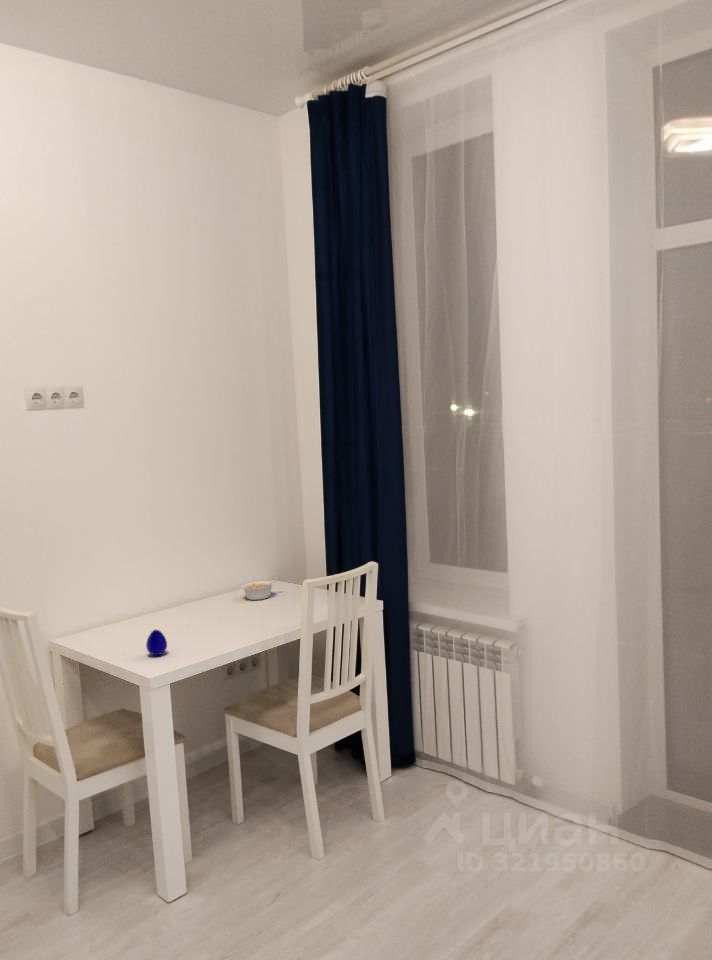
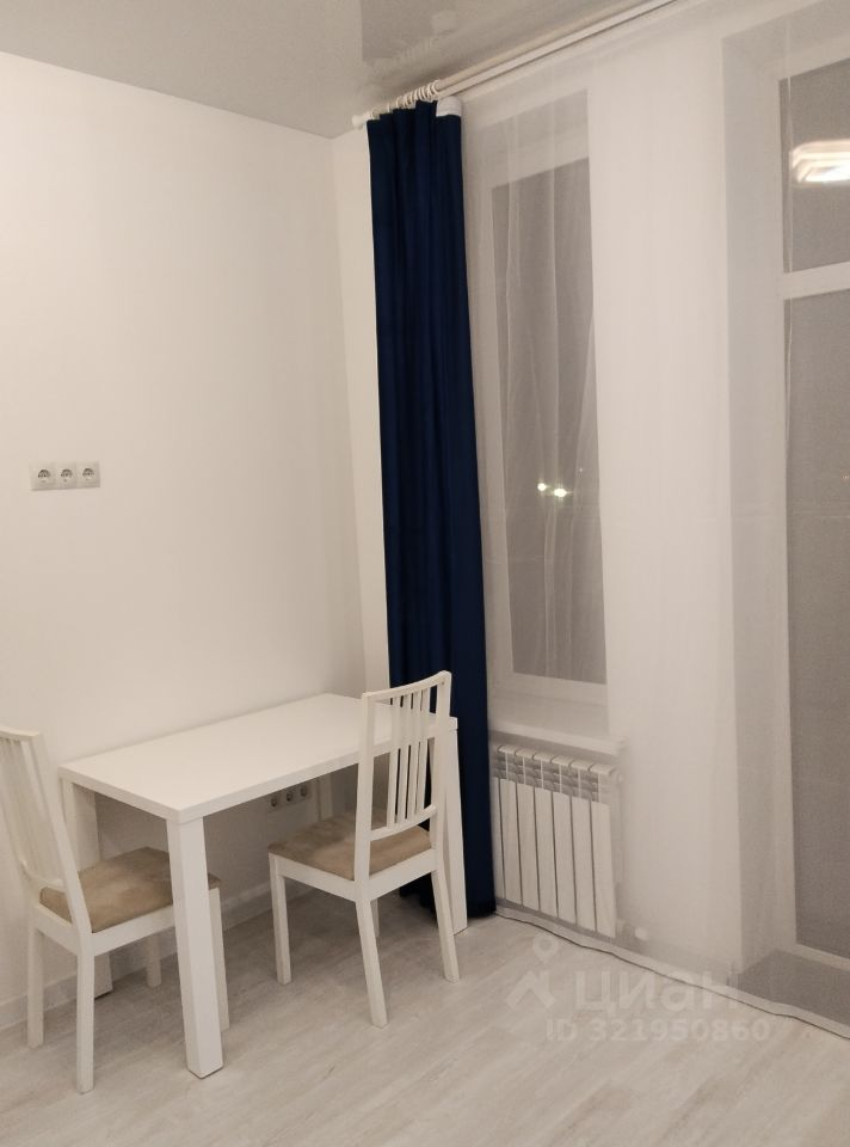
- legume (259, 589)
- decorative egg (156, 641)
